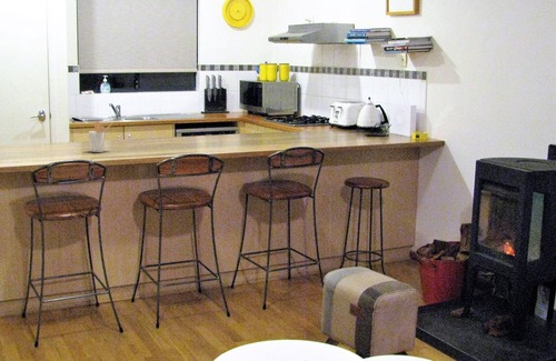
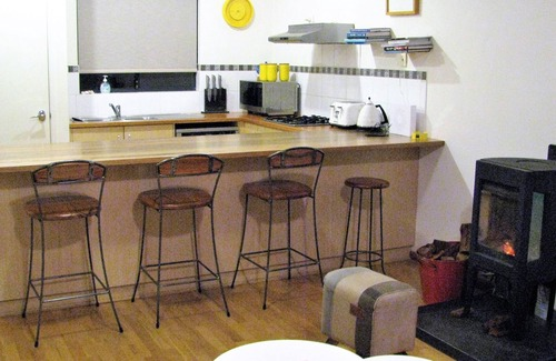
- utensil holder (101, 137)
